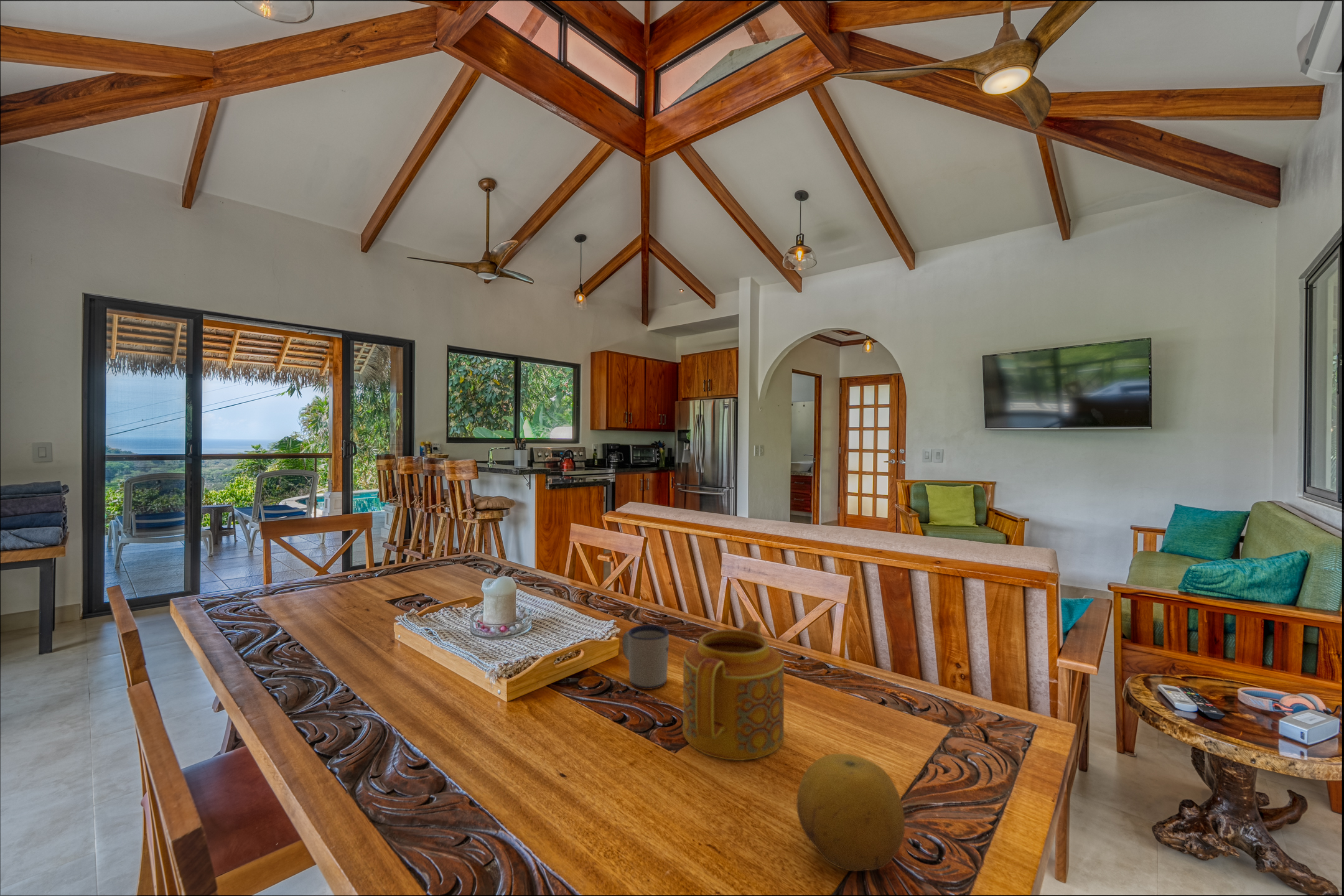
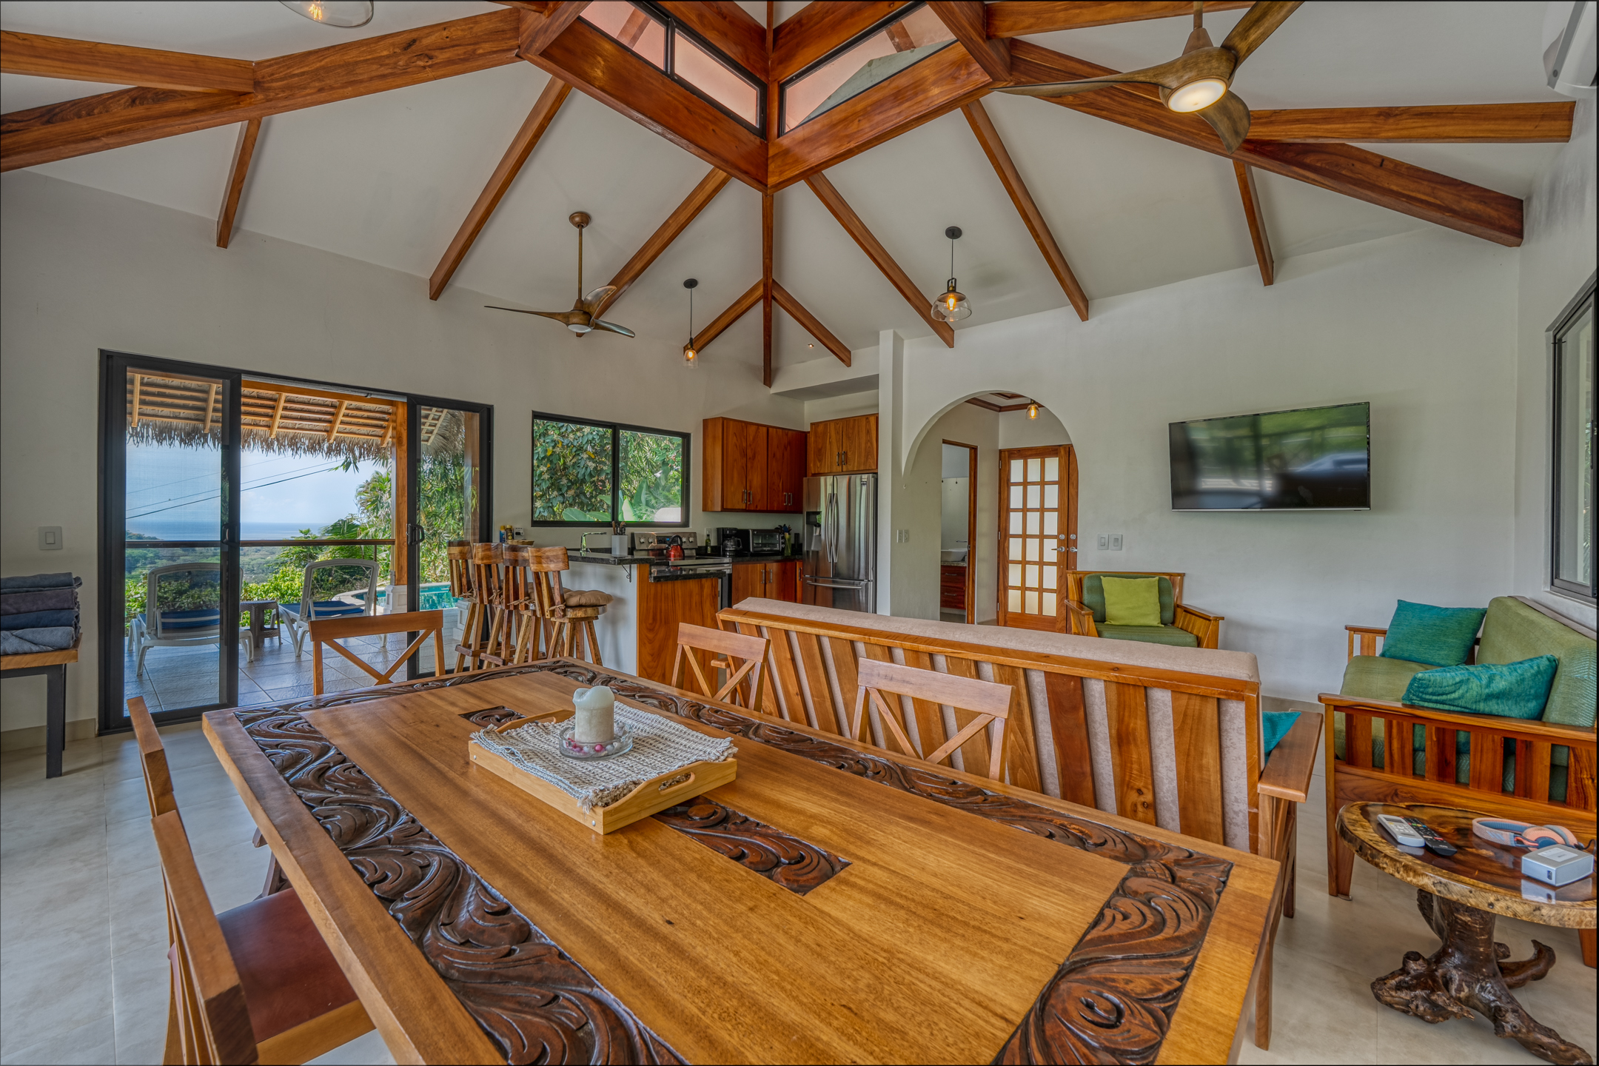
- fruit (849, 808)
- mug (643, 653)
- teapot (734, 684)
